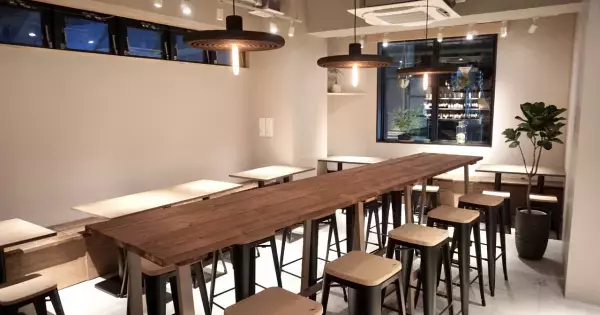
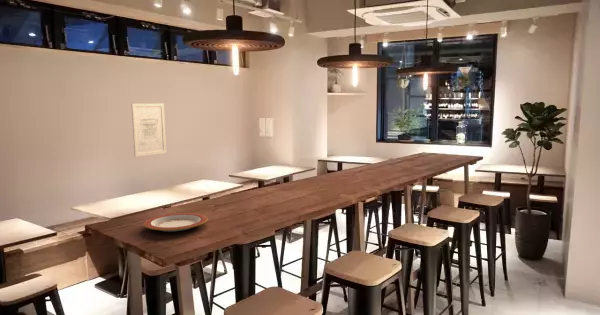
+ plate (176, 223)
+ wall art (149, 129)
